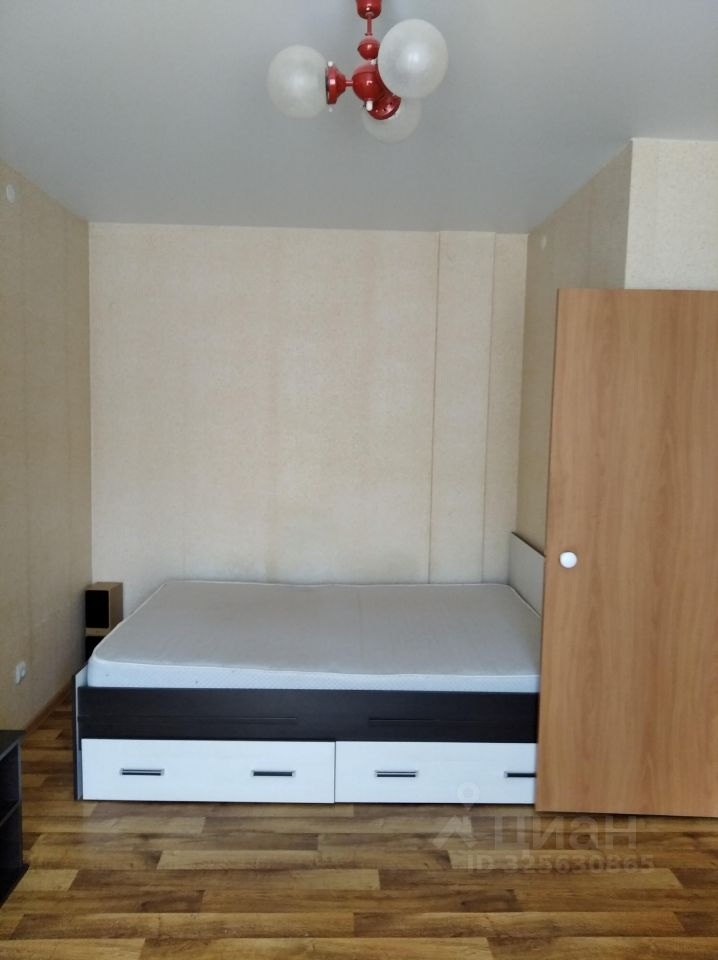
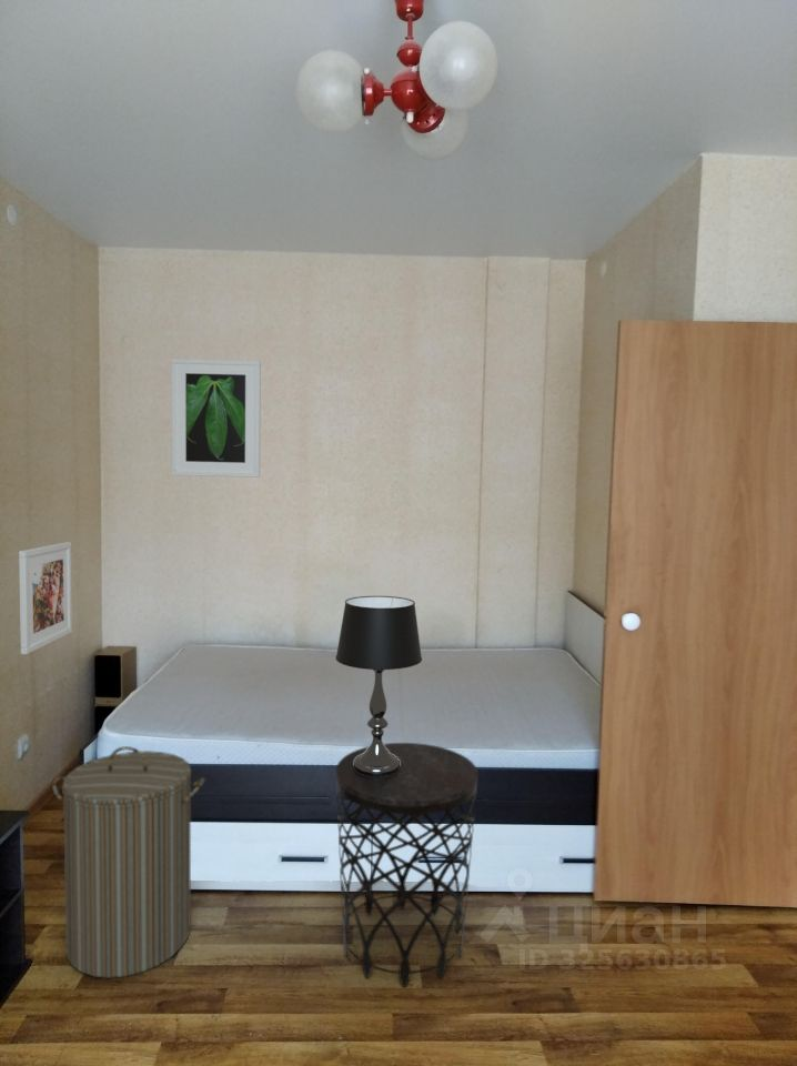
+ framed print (47, 594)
+ laundry hamper (129, 843)
+ side table (403, 859)
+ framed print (215, 418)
+ table lamp (377, 684)
